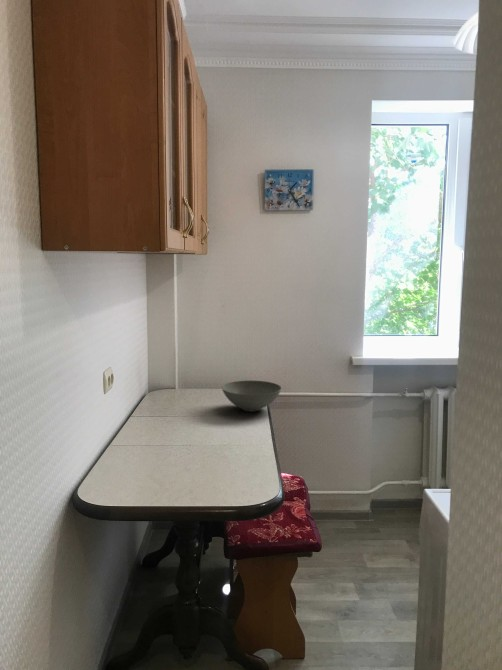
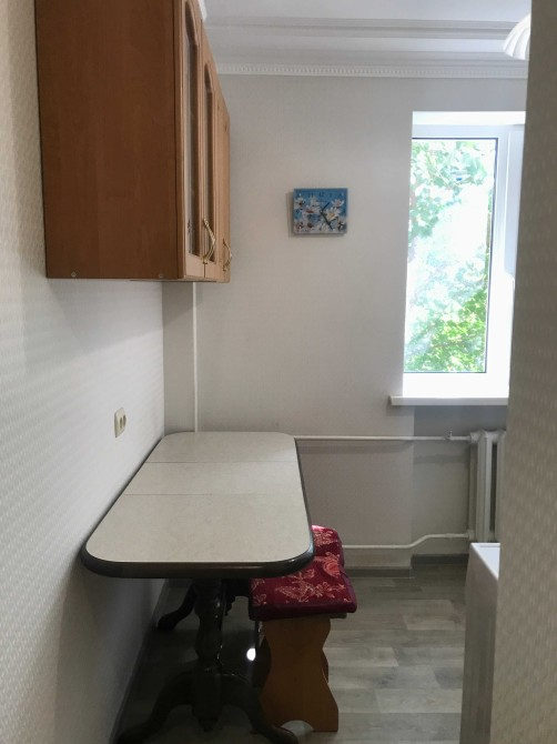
- bowl (251, 398)
